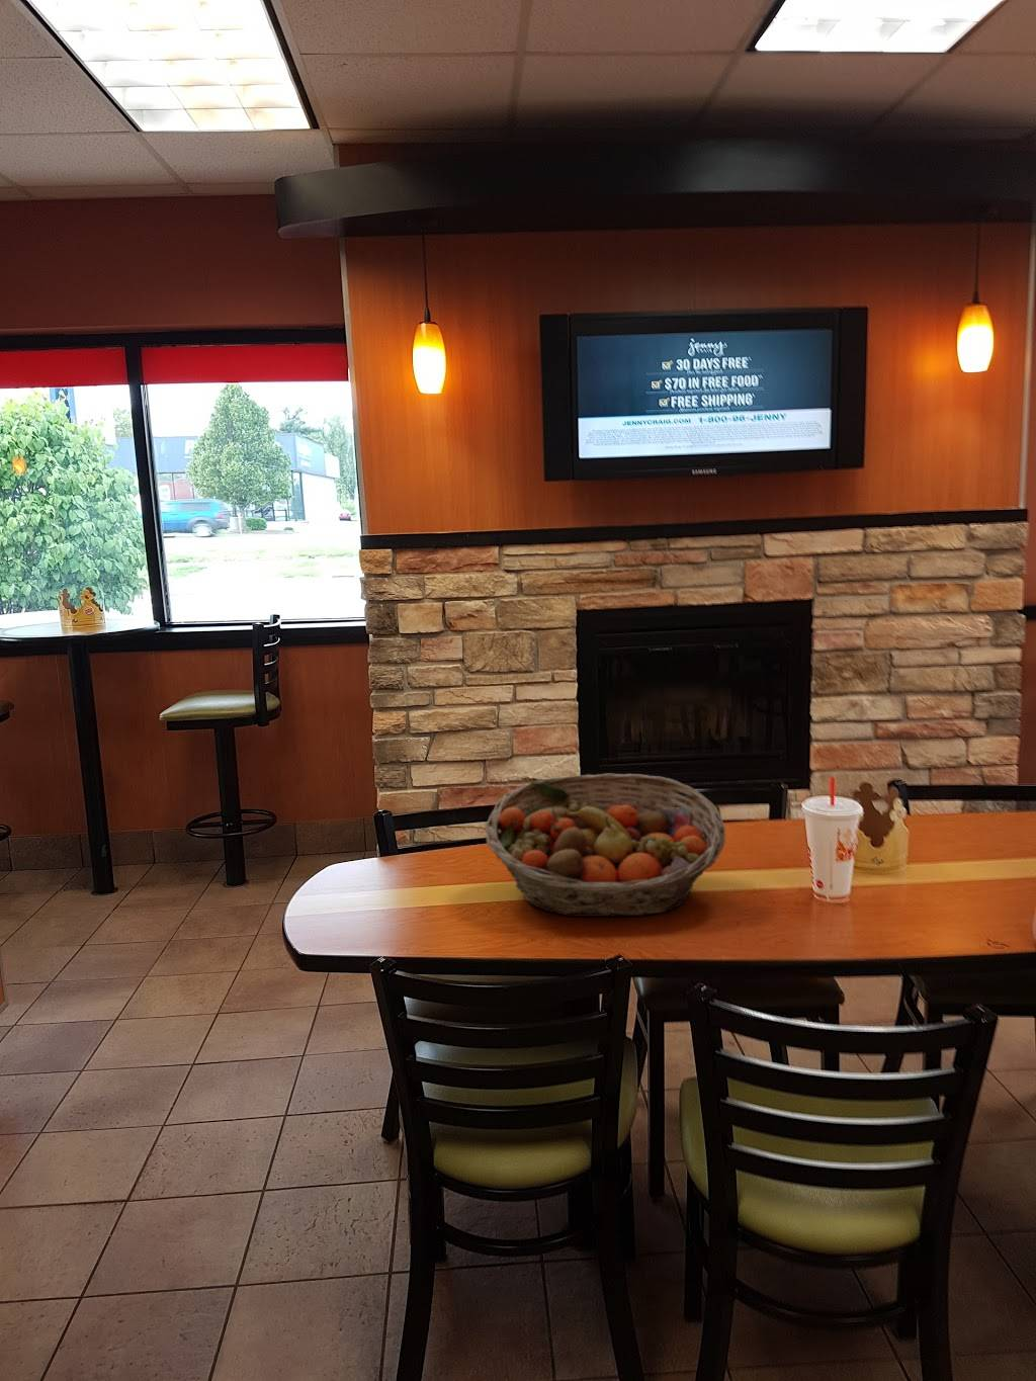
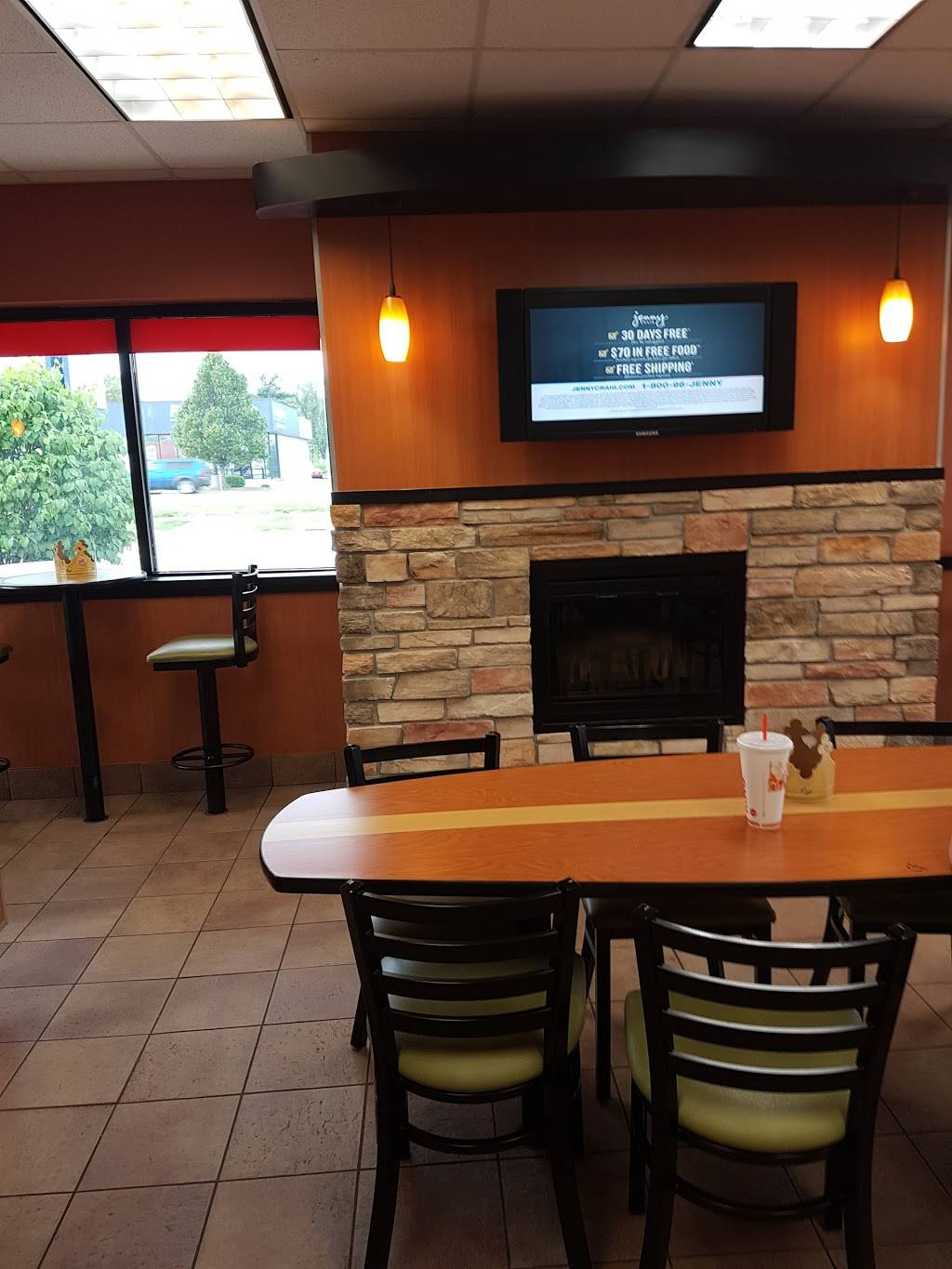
- fruit basket (604, 842)
